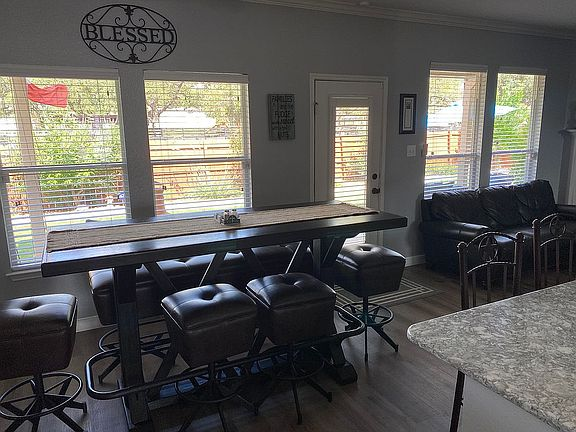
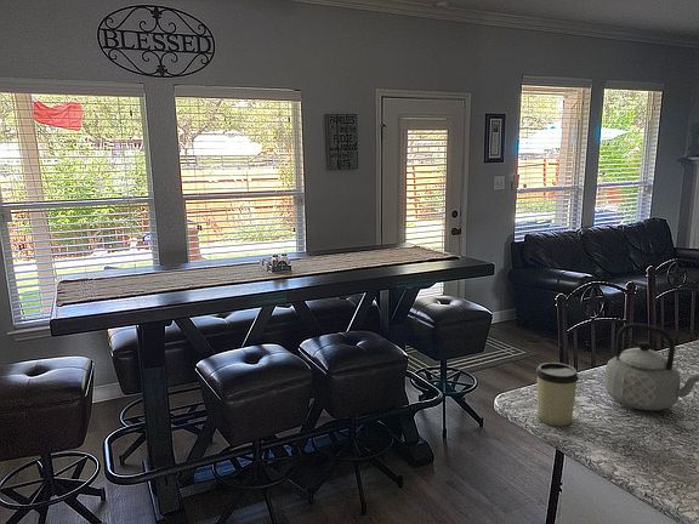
+ teapot (653, 365)
+ cup (555, 393)
